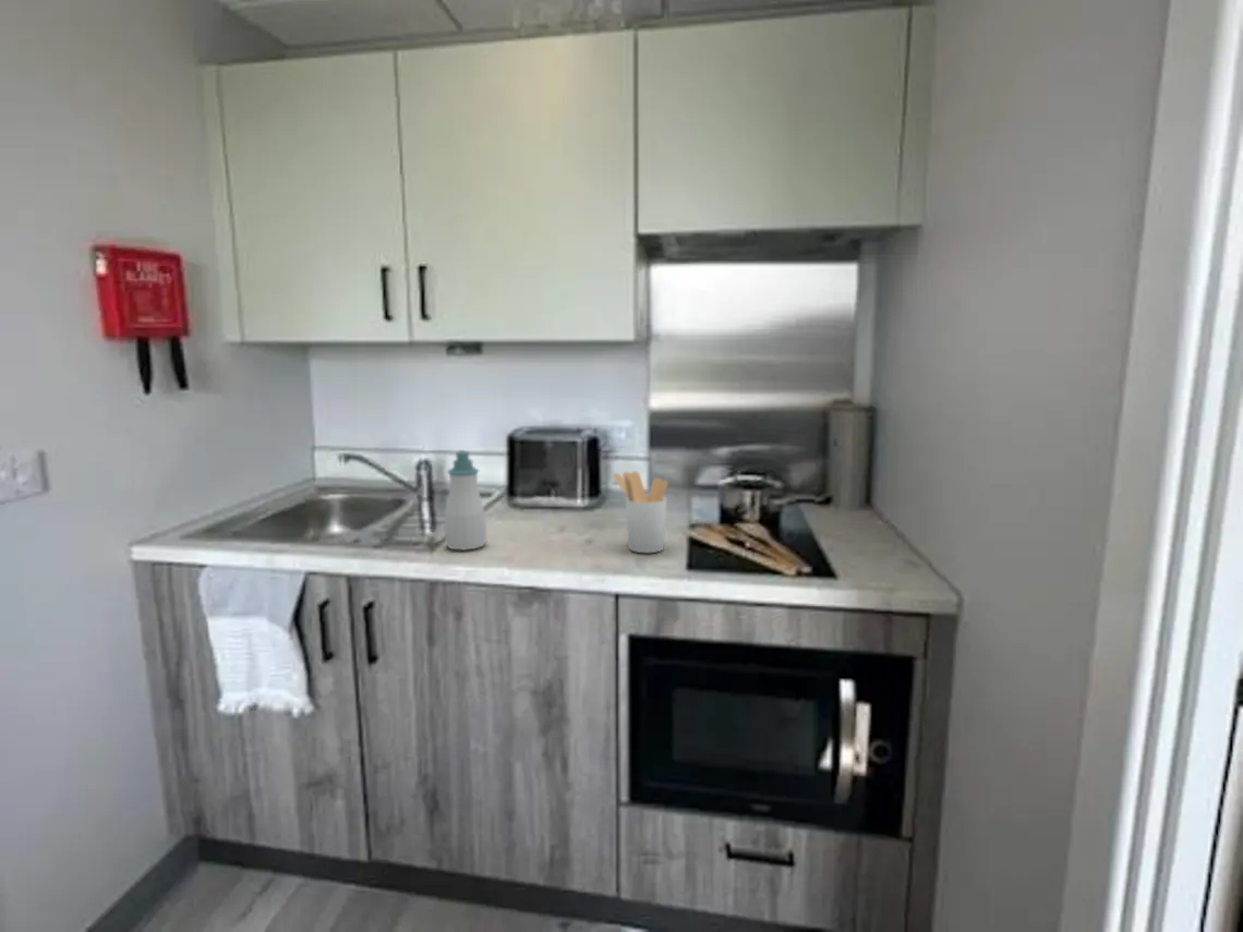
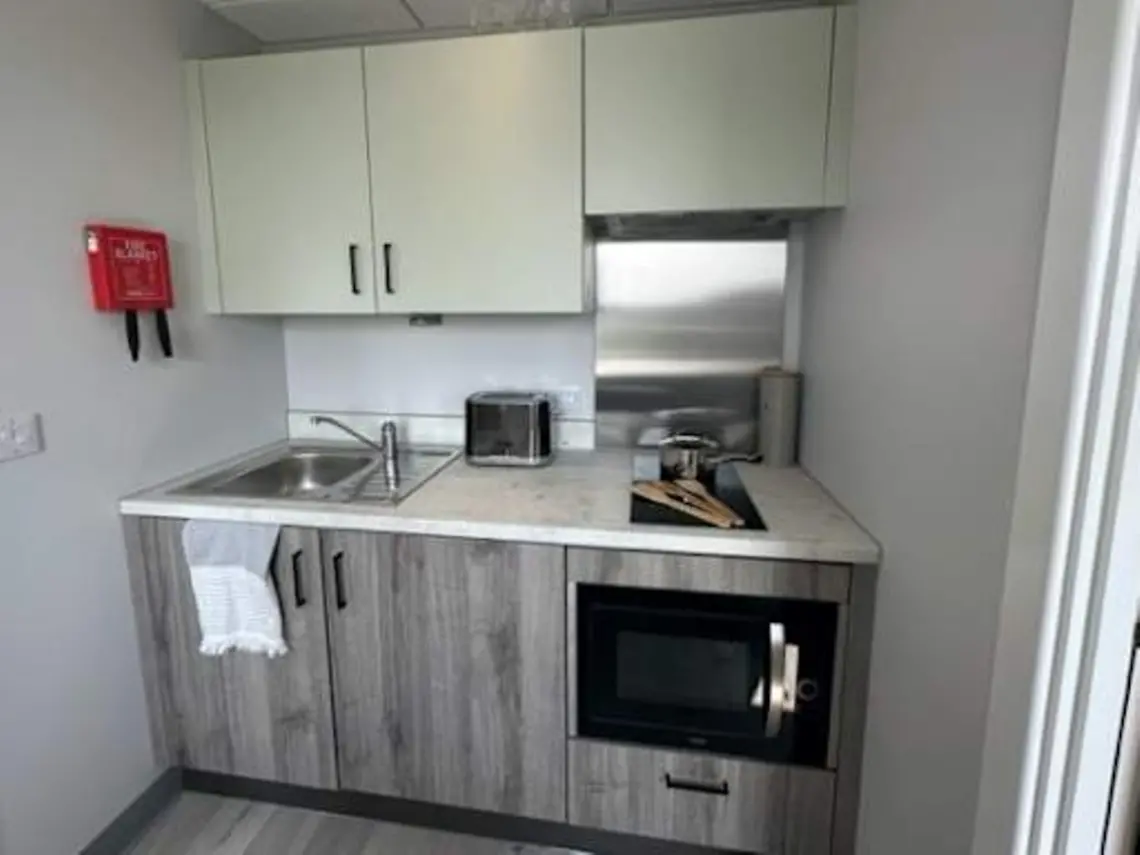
- soap bottle (463, 499)
- utensil holder (639, 509)
